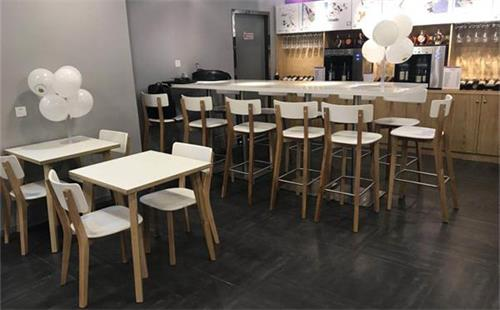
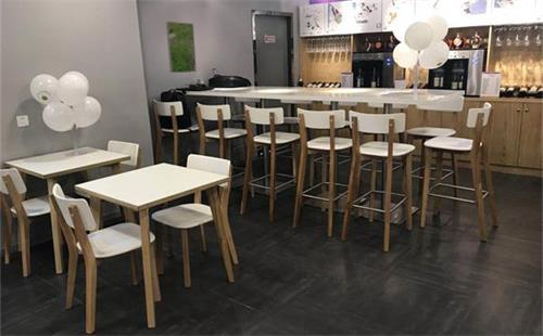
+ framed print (181, 48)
